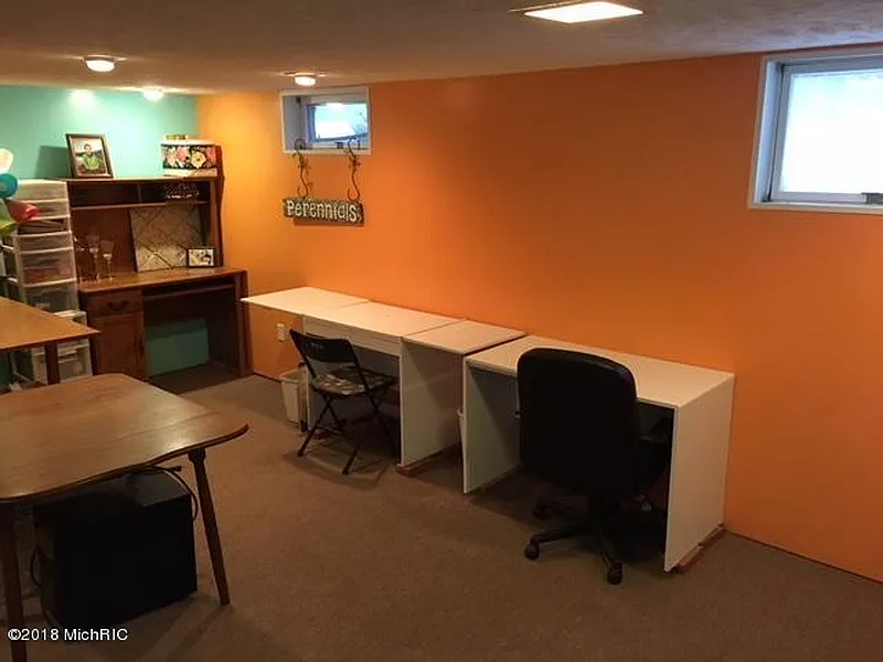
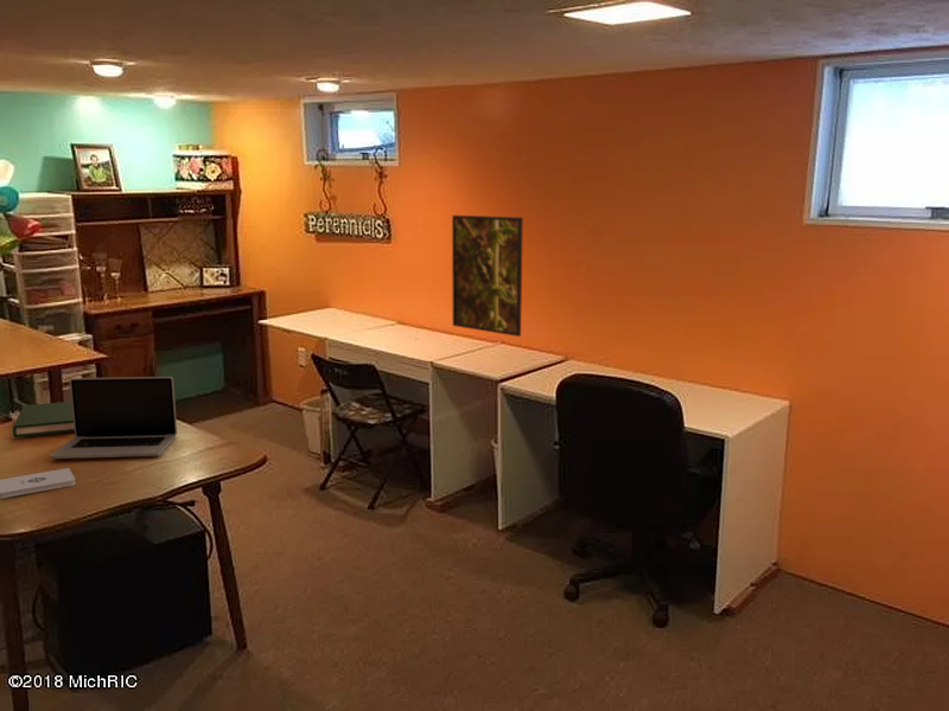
+ hardback book (50, 417)
+ laptop (114, 416)
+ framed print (485, 274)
+ notepad (34, 482)
